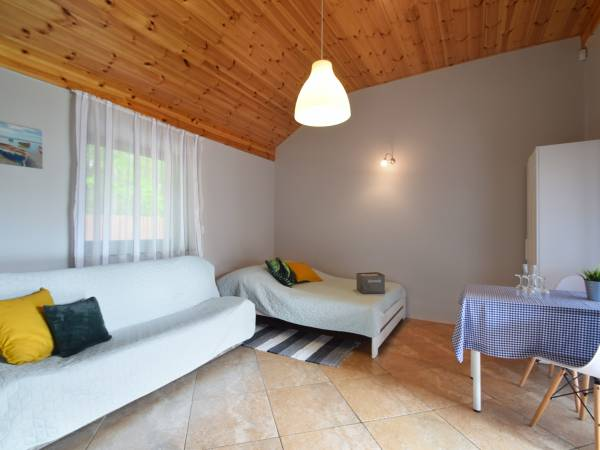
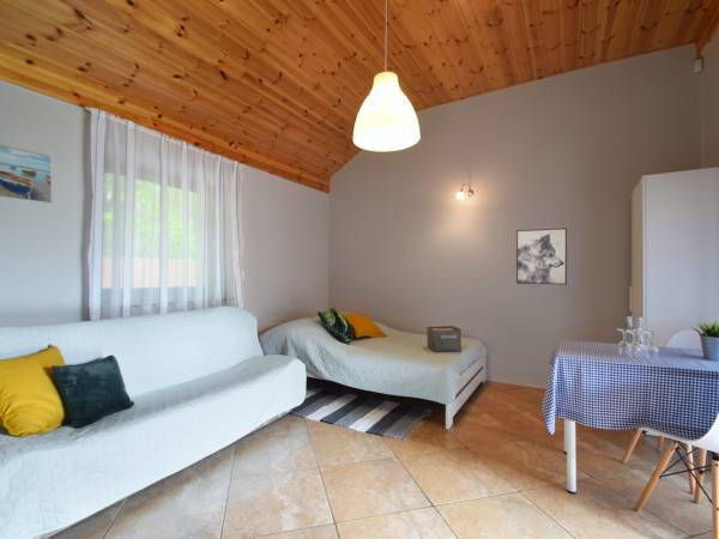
+ wall art (540, 256)
